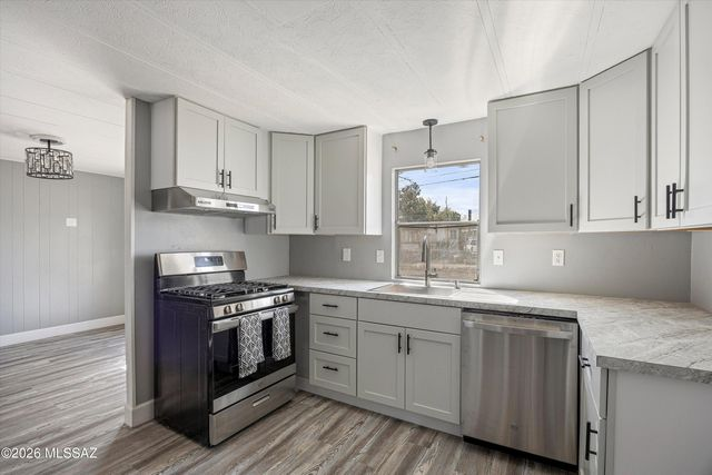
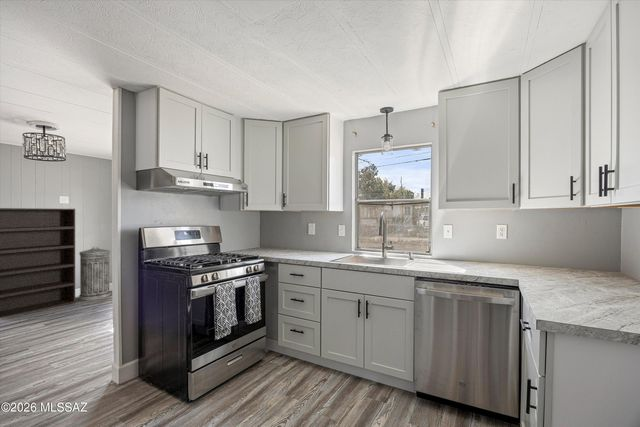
+ bookshelf (33, 258)
+ trash can (95, 271)
